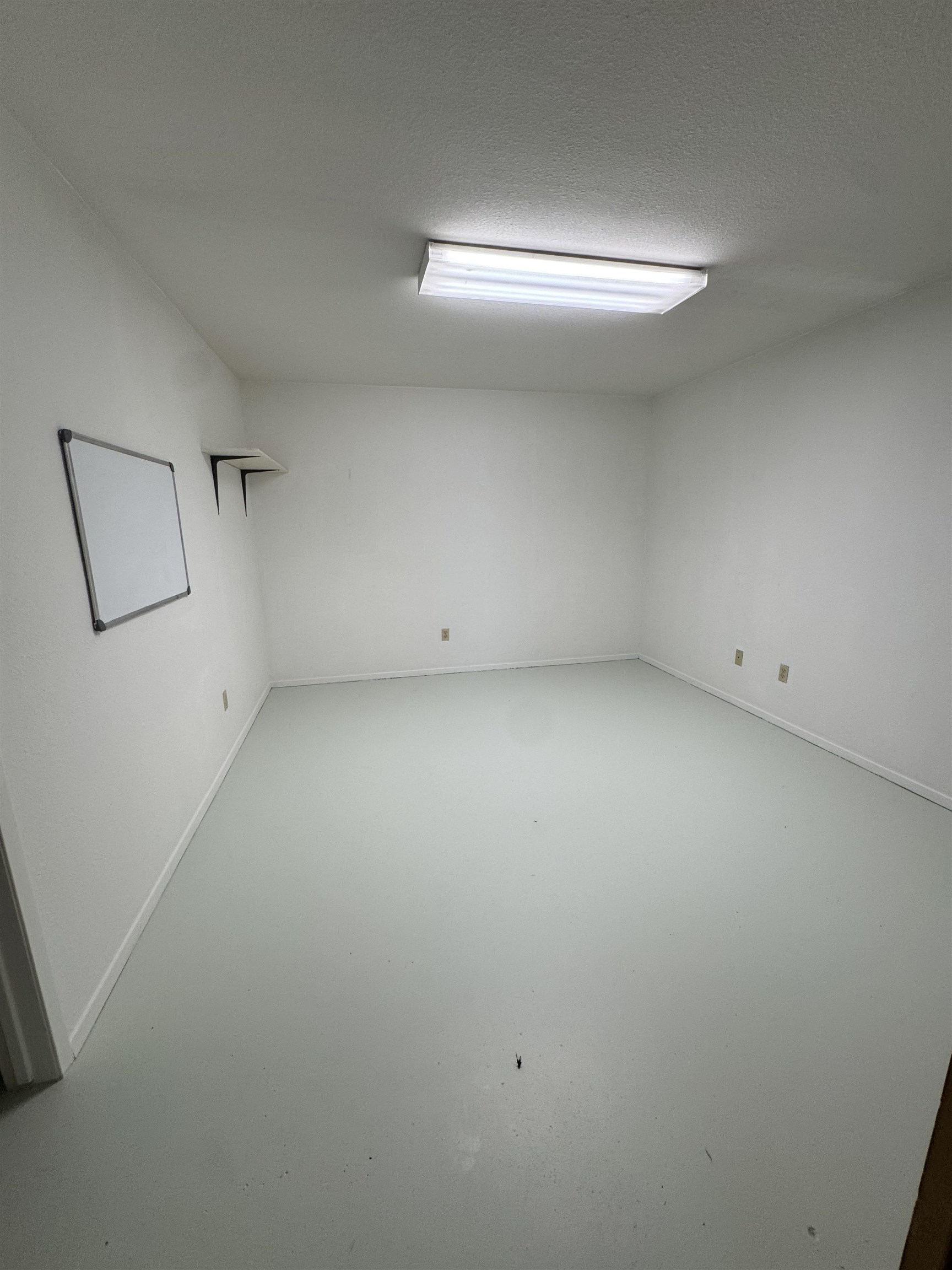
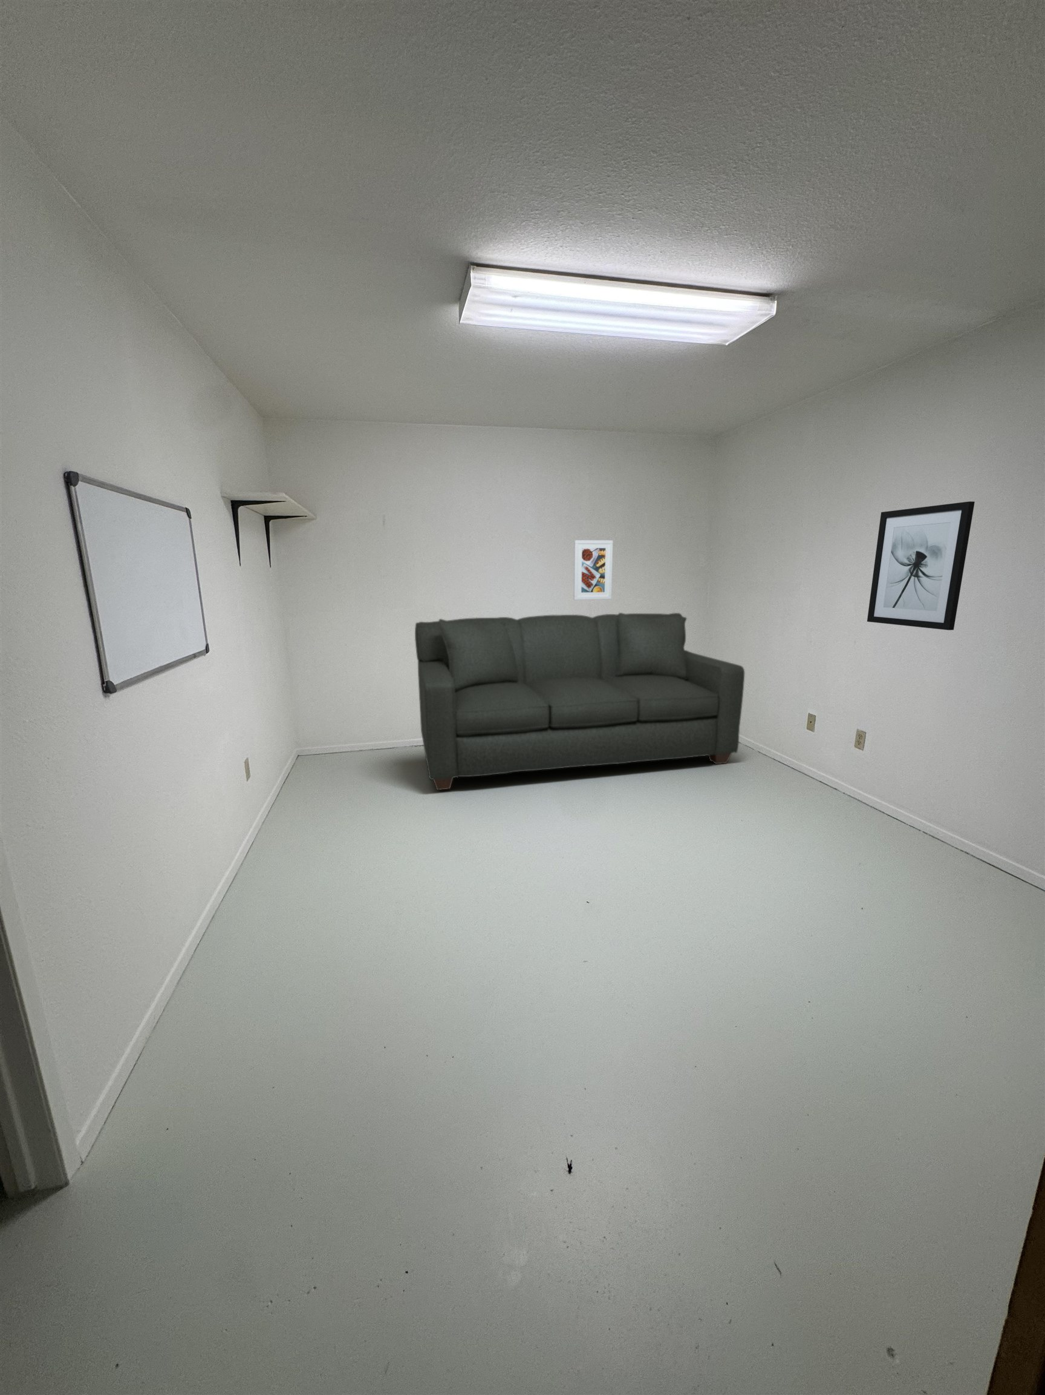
+ sofa (572, 688)
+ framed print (593, 570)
+ wall art (915, 567)
